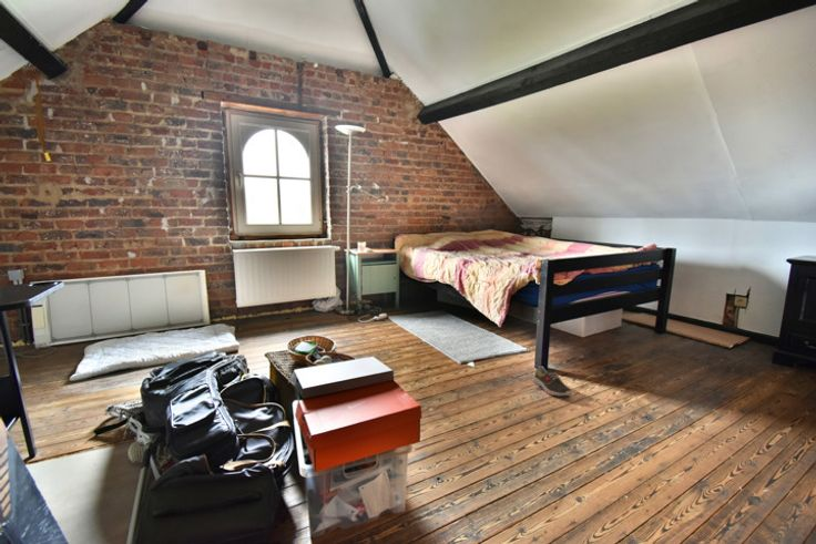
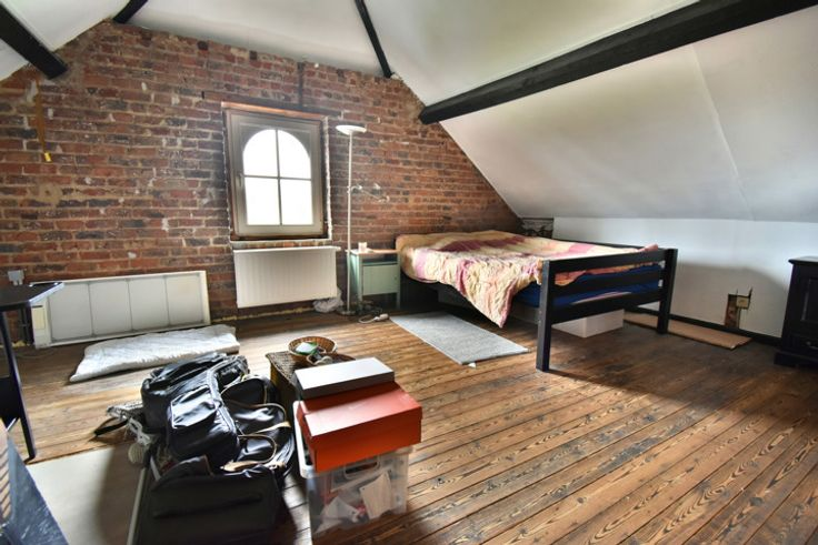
- shoe (551, 379)
